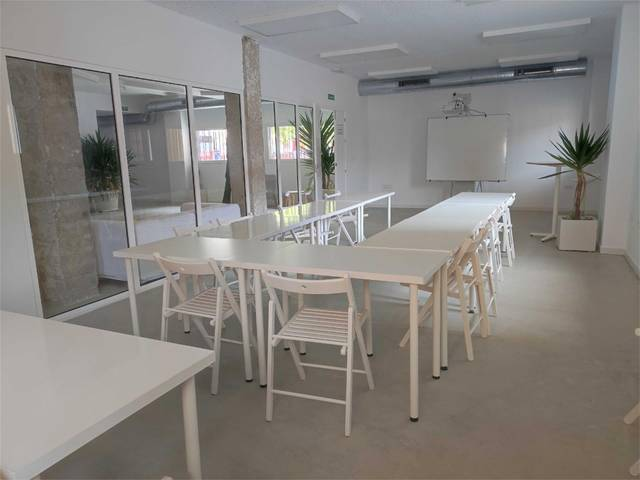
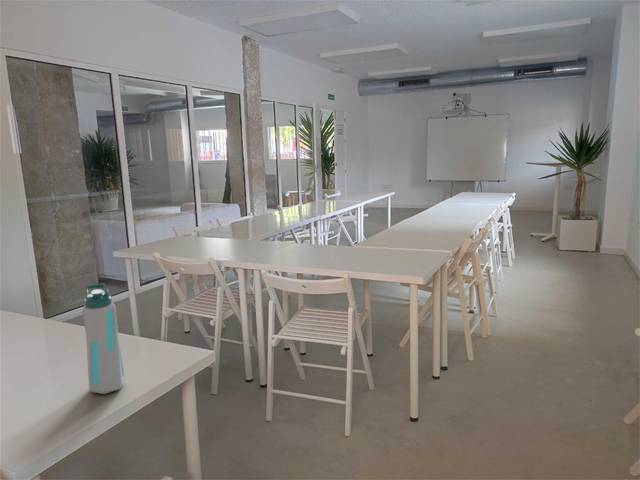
+ water bottle (101, 338)
